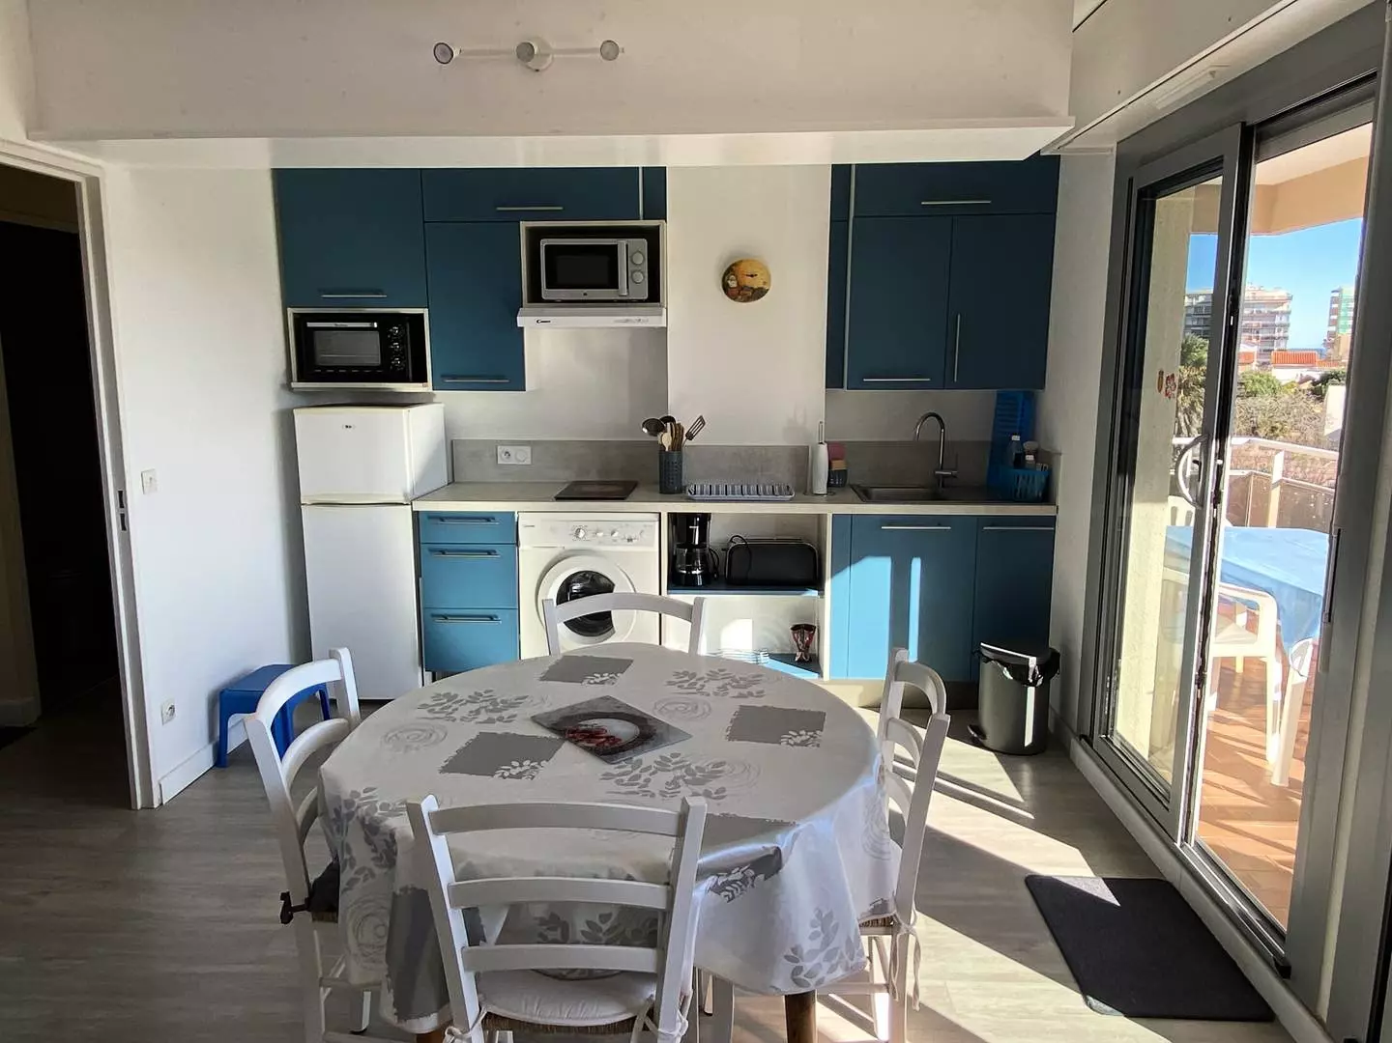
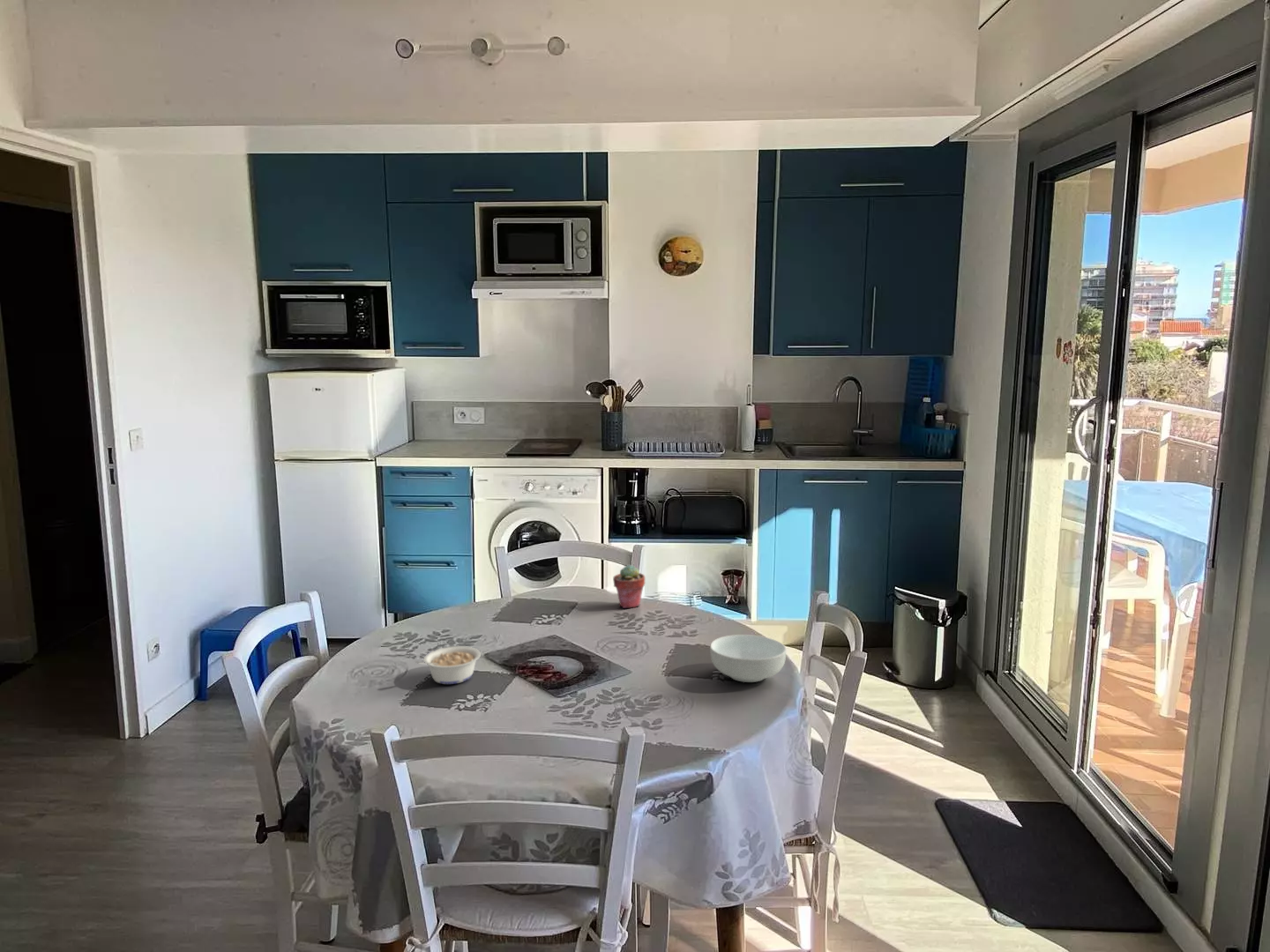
+ legume (452, 665)
+ potted succulent (629, 584)
+ cereal bowl (747, 661)
